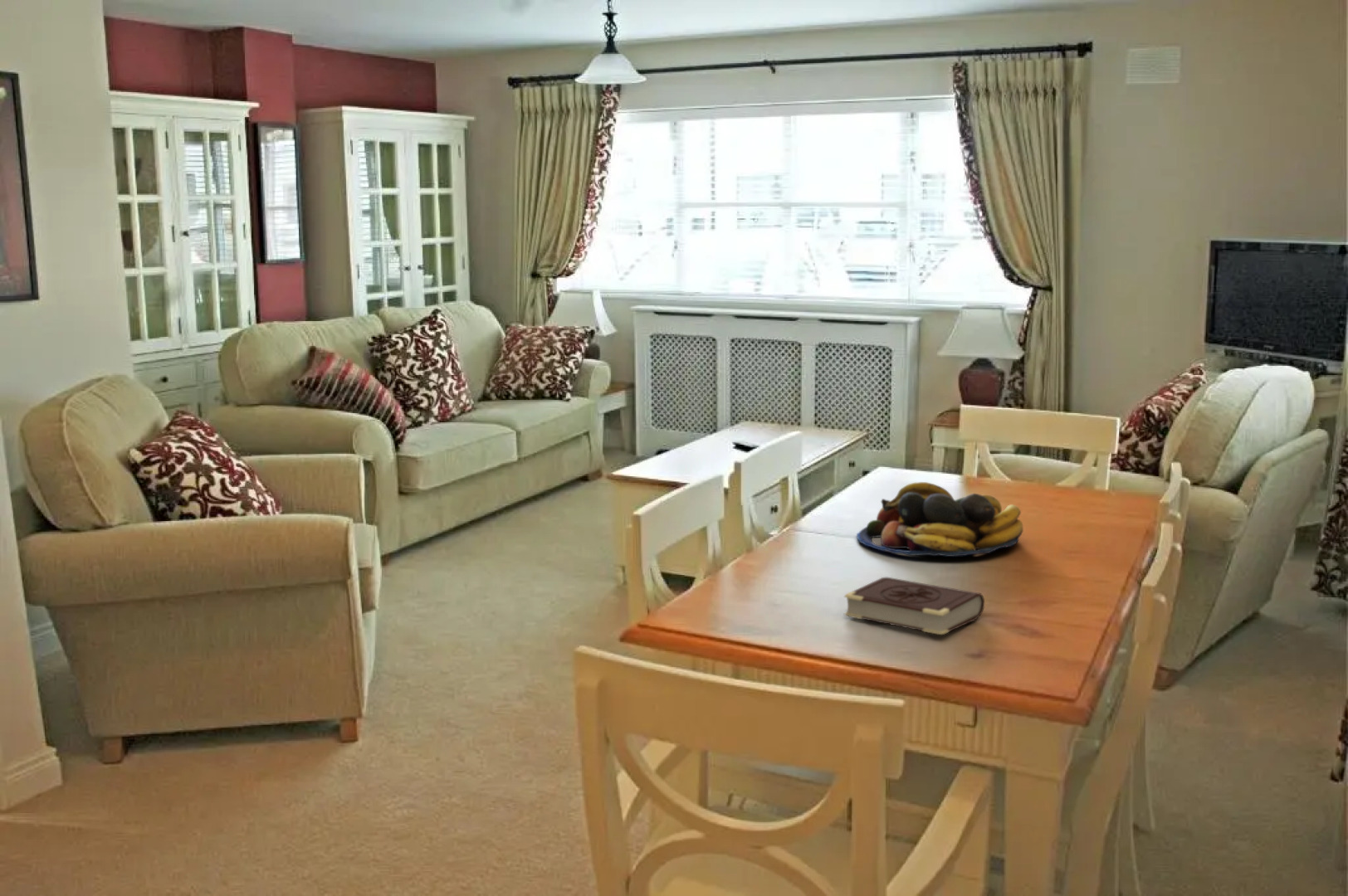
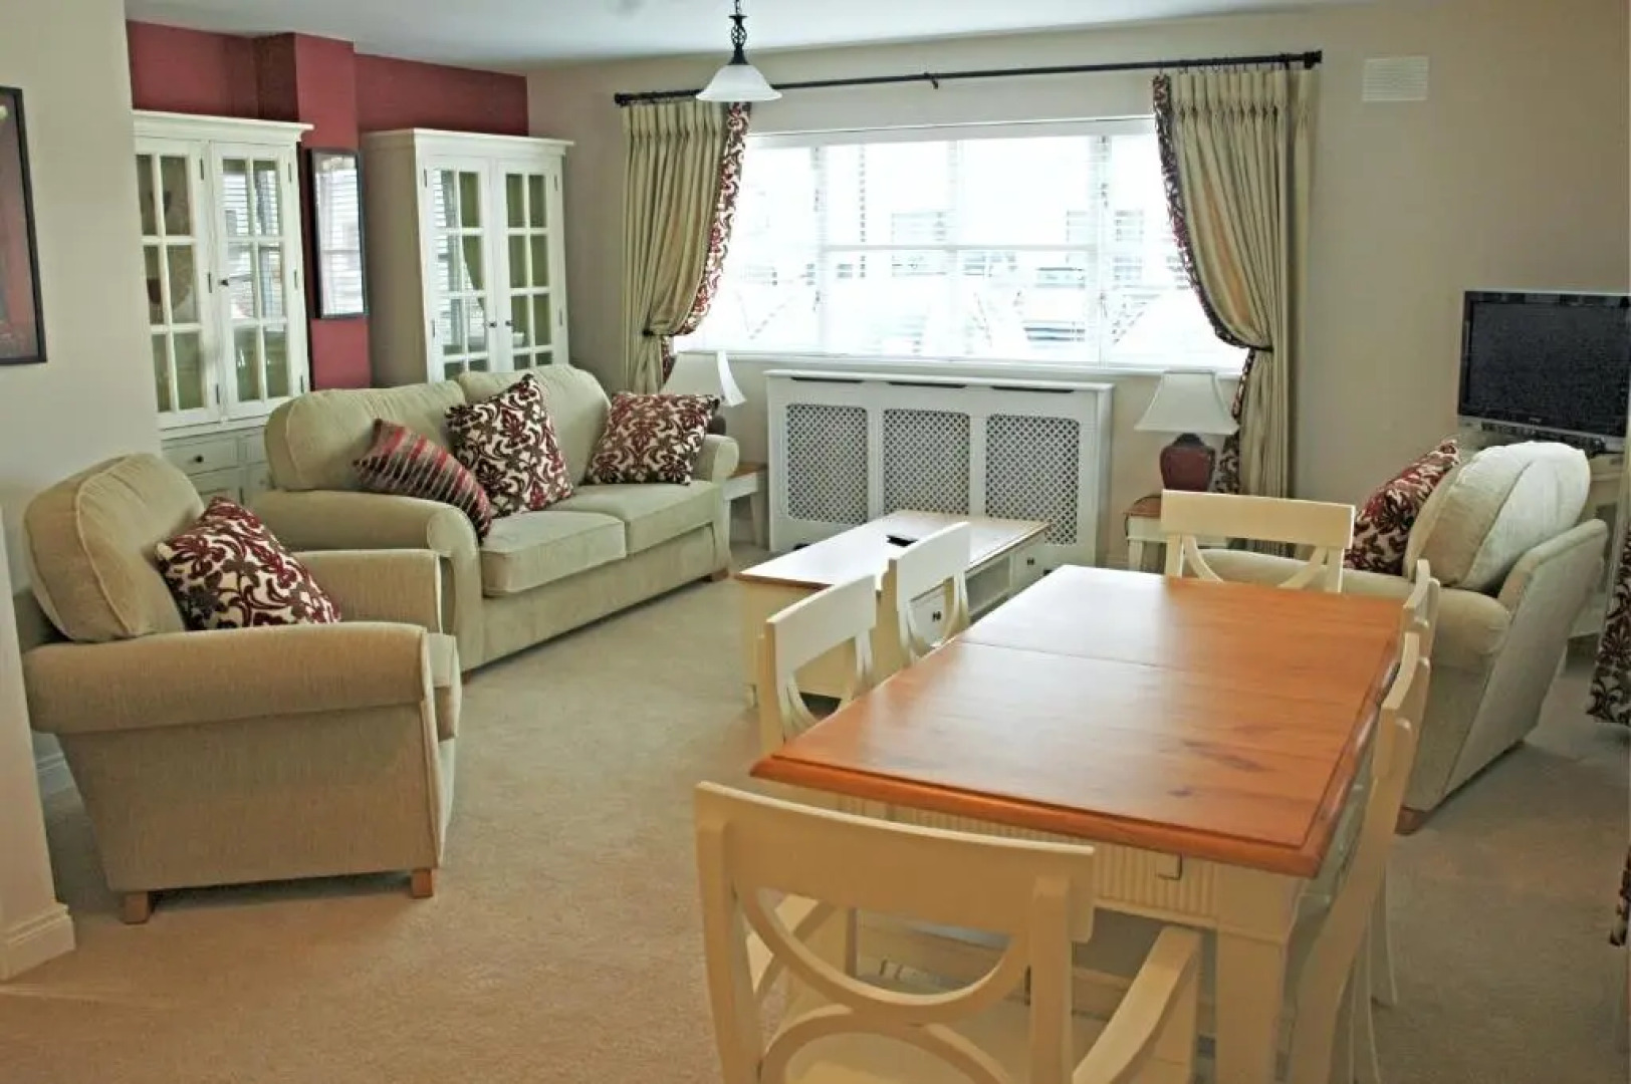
- book (914, 603)
- fruit bowl (936, 511)
